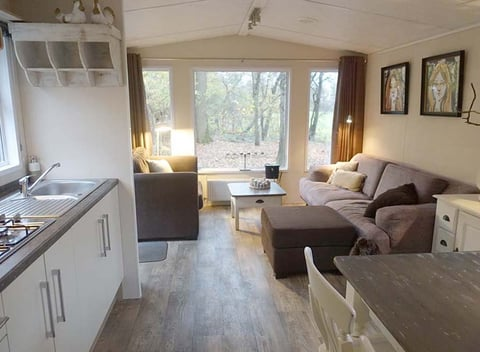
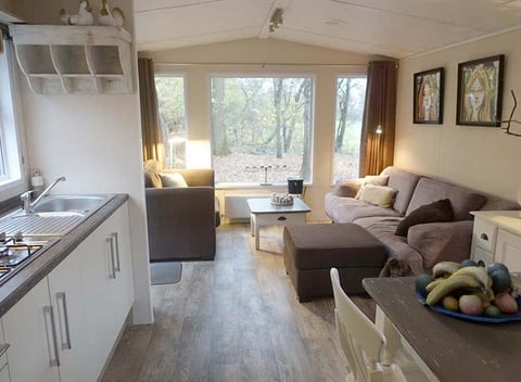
+ fruit bowl (471, 282)
